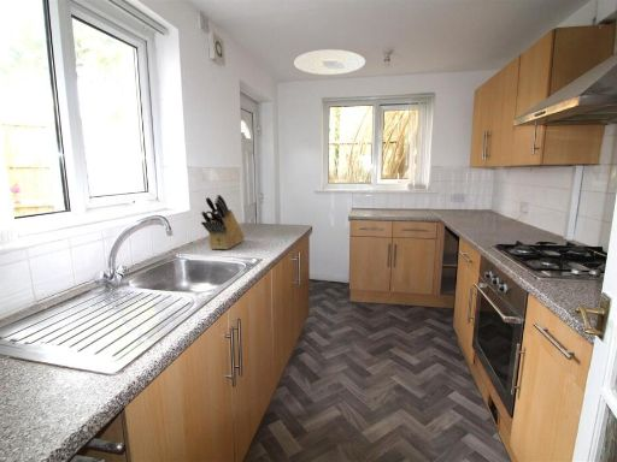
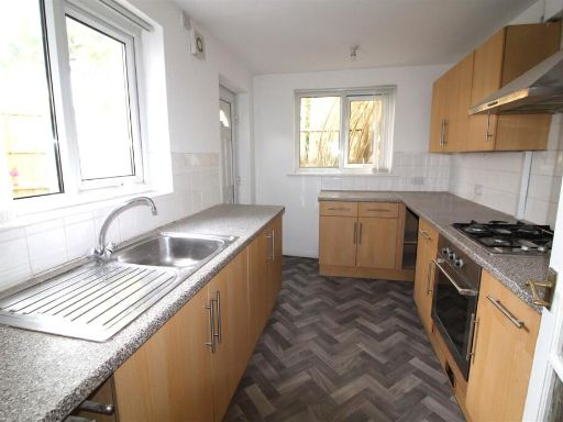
- ceiling light (329, 59)
- knife block (223, 220)
